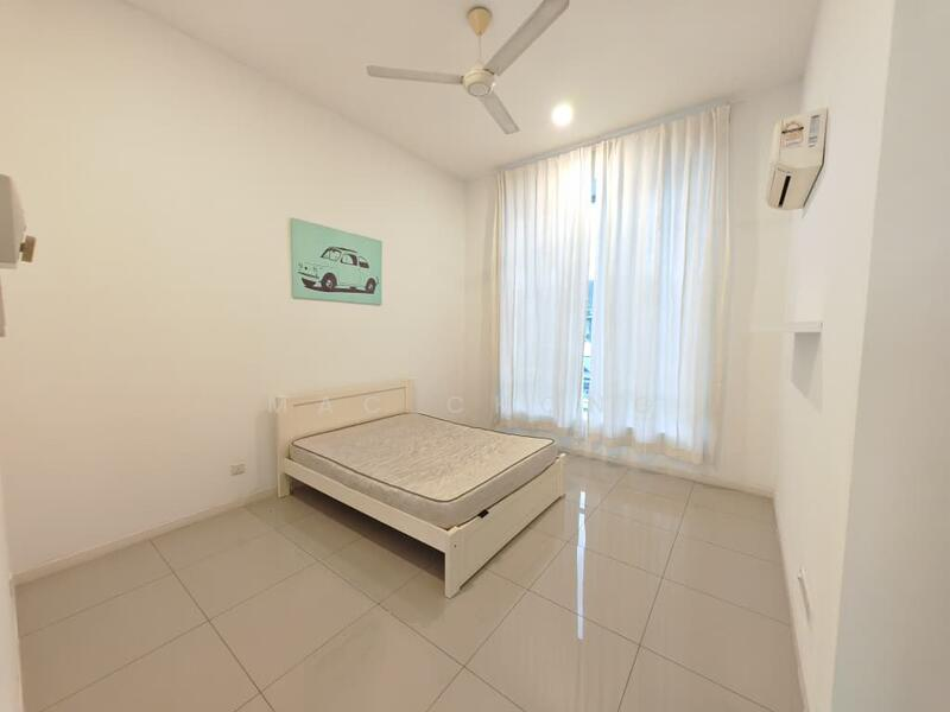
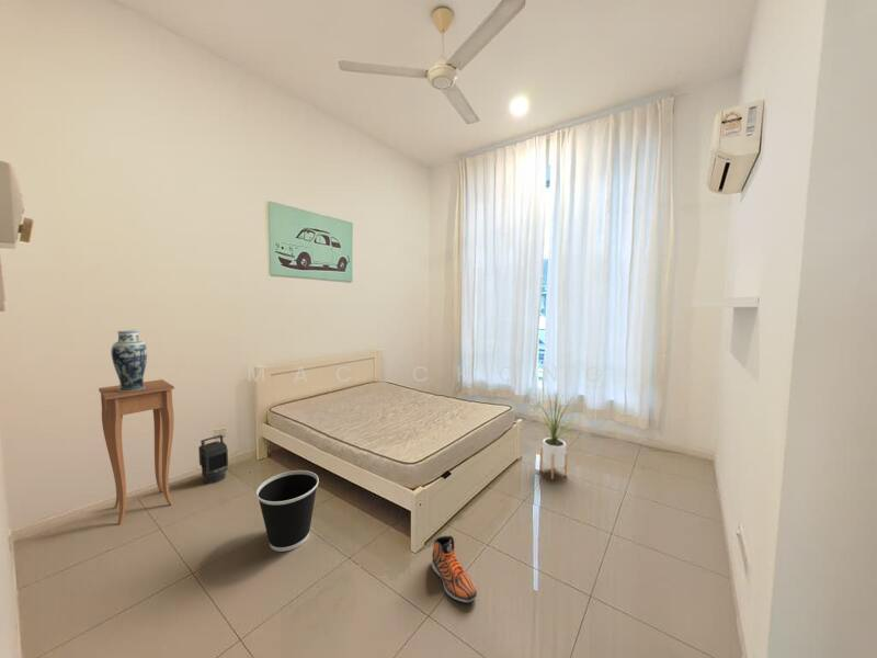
+ vase (129, 360)
+ lantern (214, 457)
+ side table (155, 446)
+ house plant (555, 432)
+ wastebasket (288, 511)
+ sneaker (451, 564)
